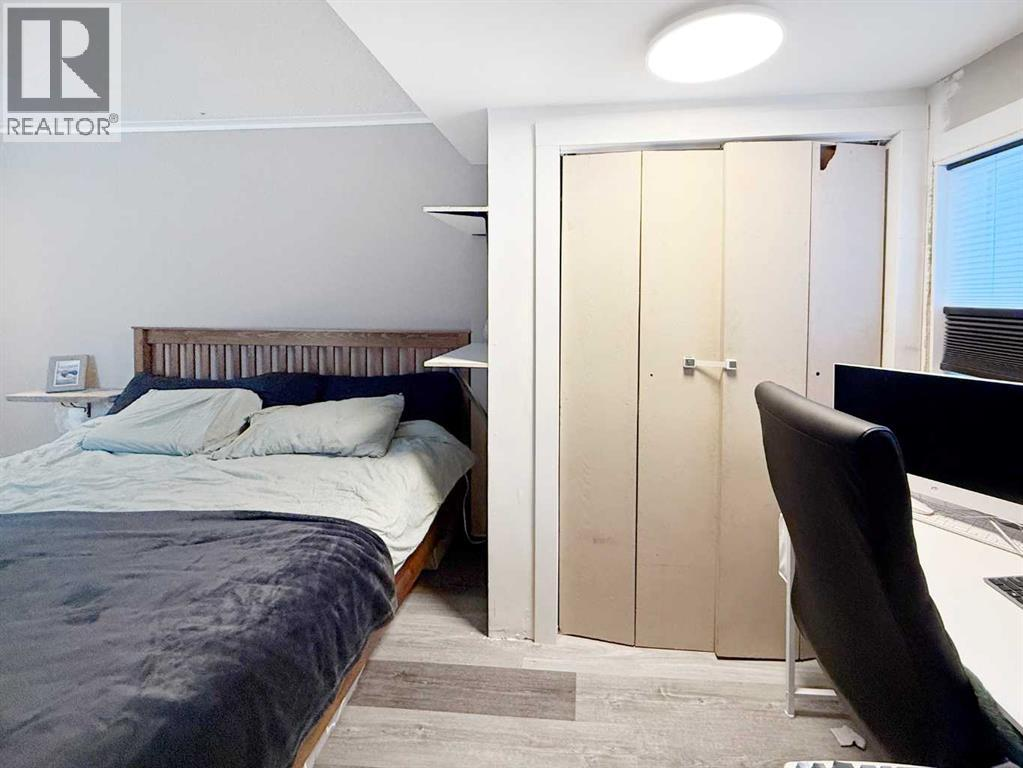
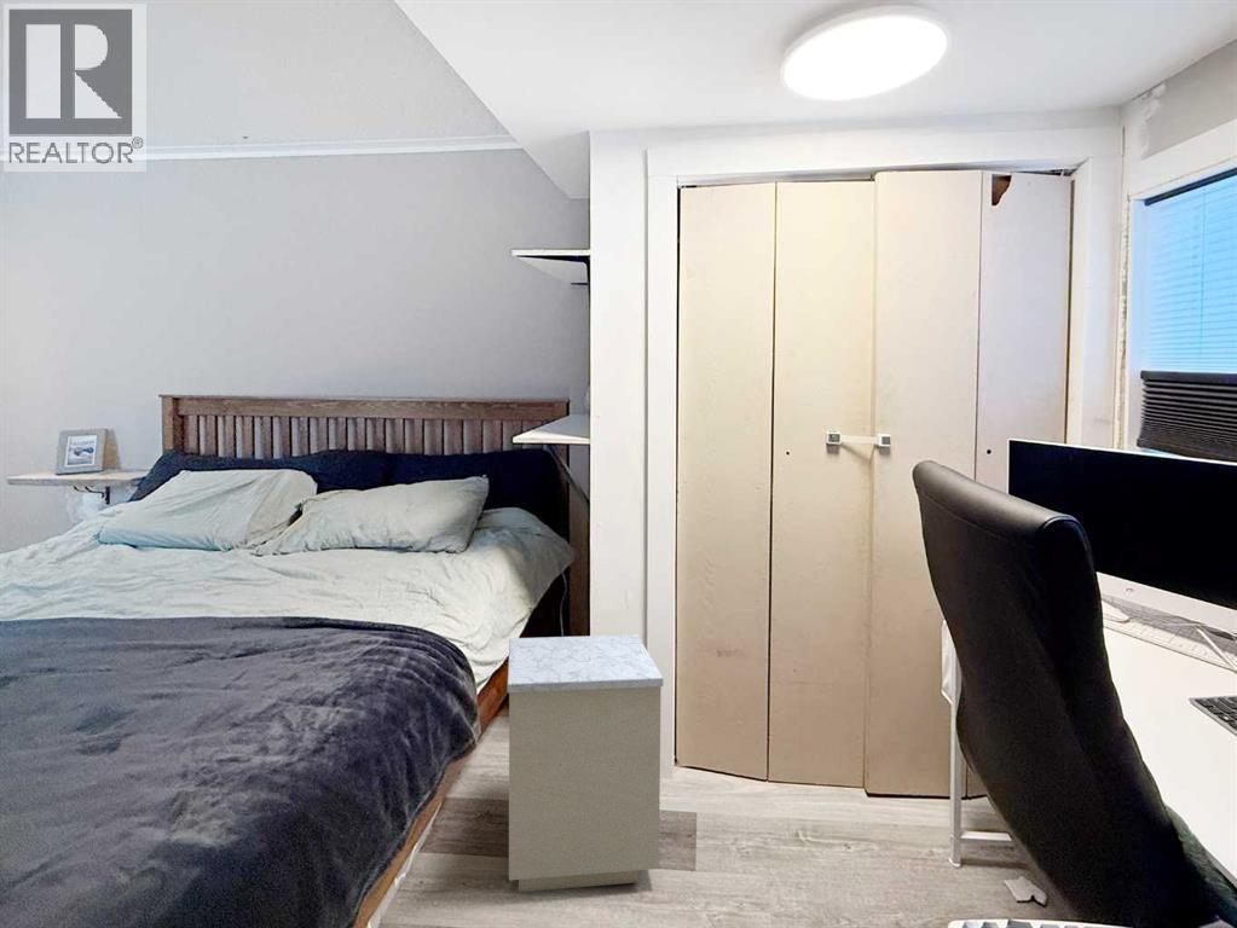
+ nightstand (579, 753)
